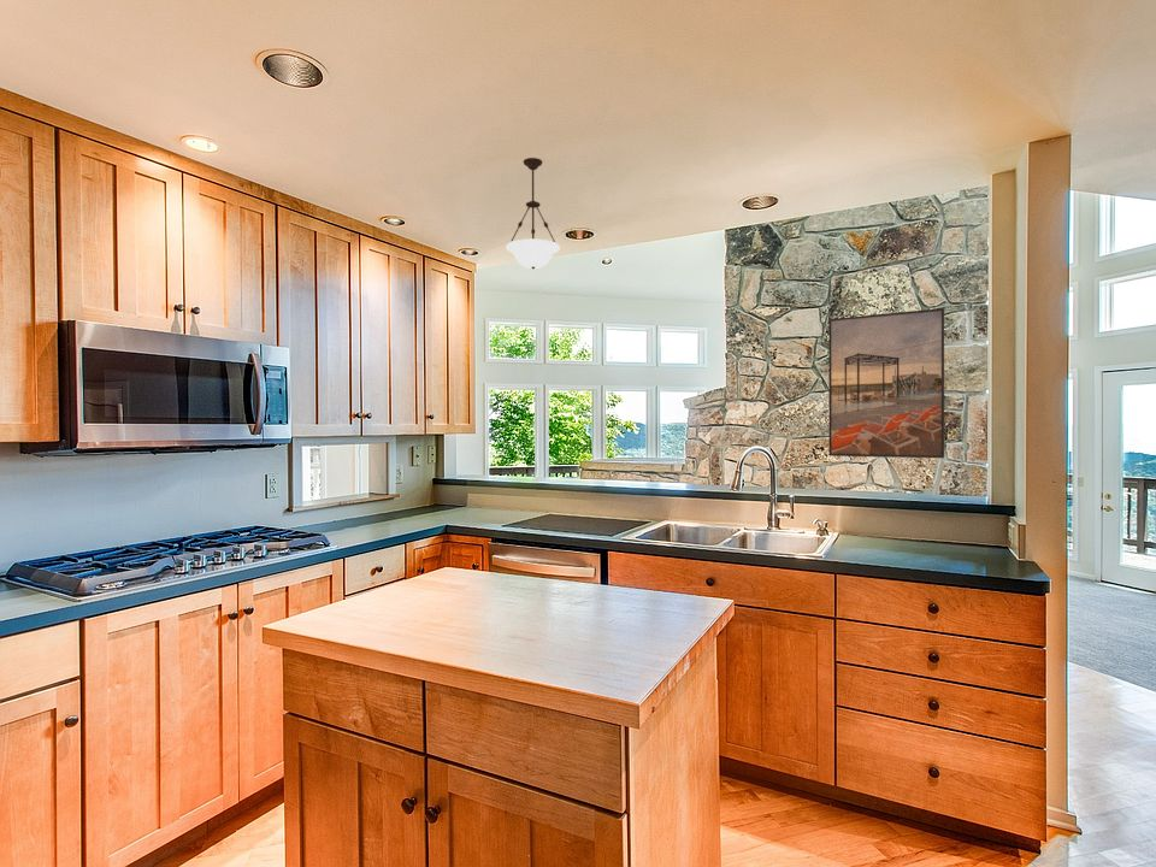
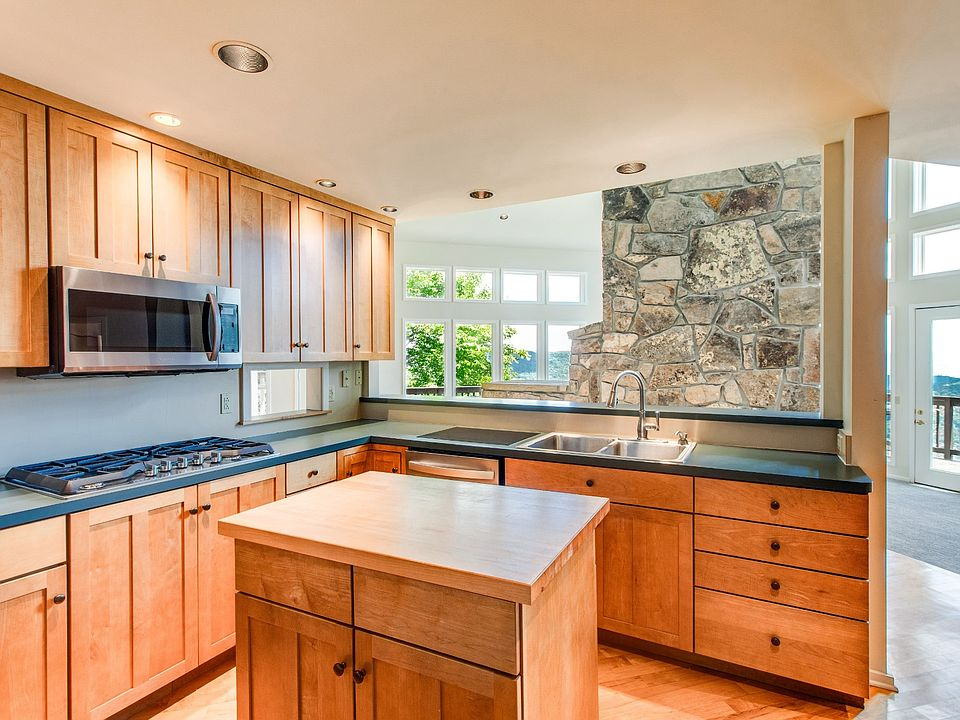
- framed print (884, 385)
- pendant light (532, 216)
